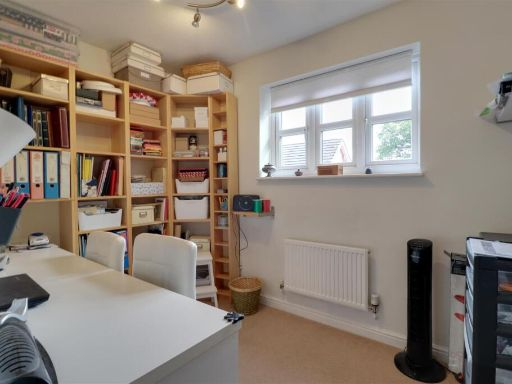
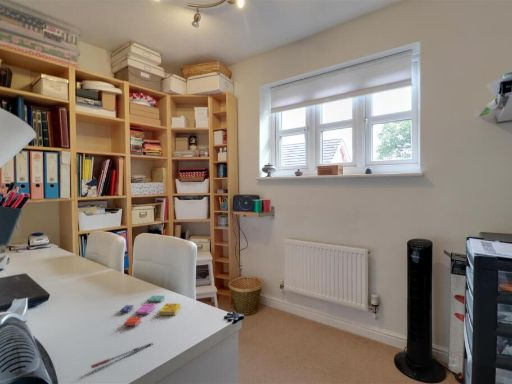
+ books (150, 309)
+ pen (124, 354)
